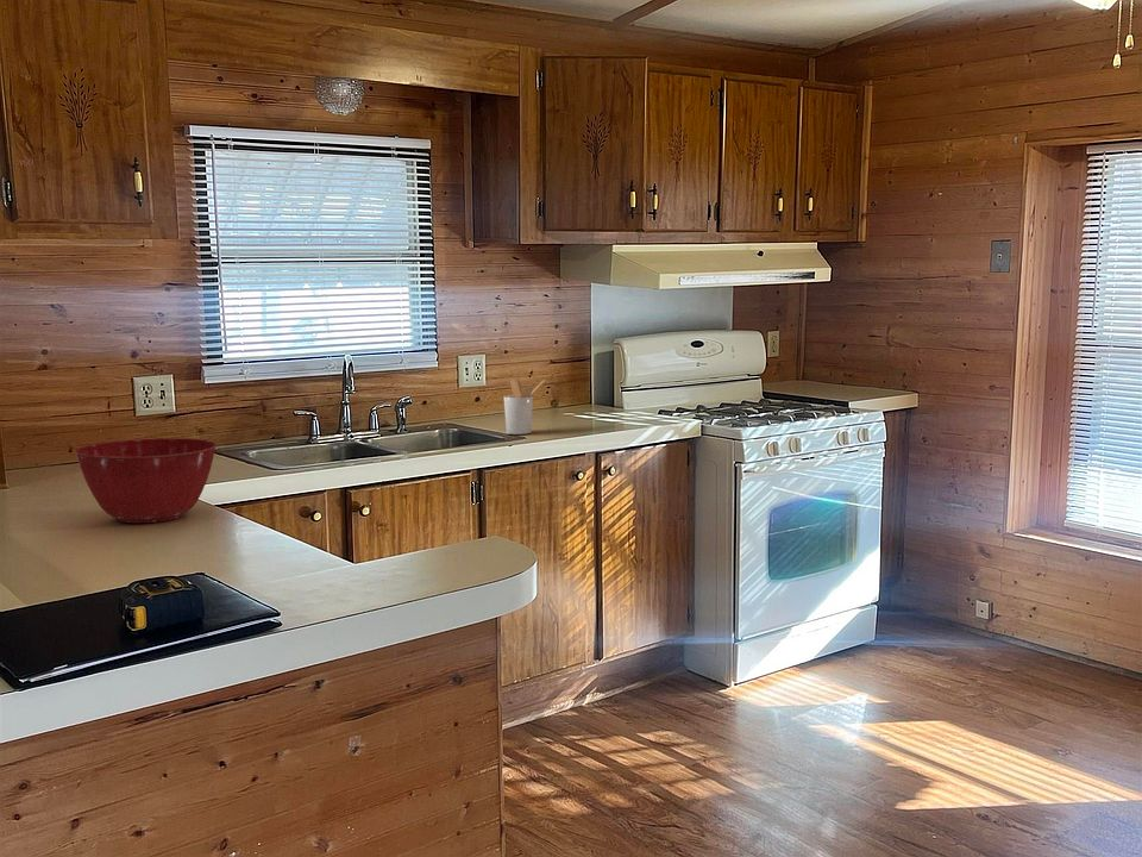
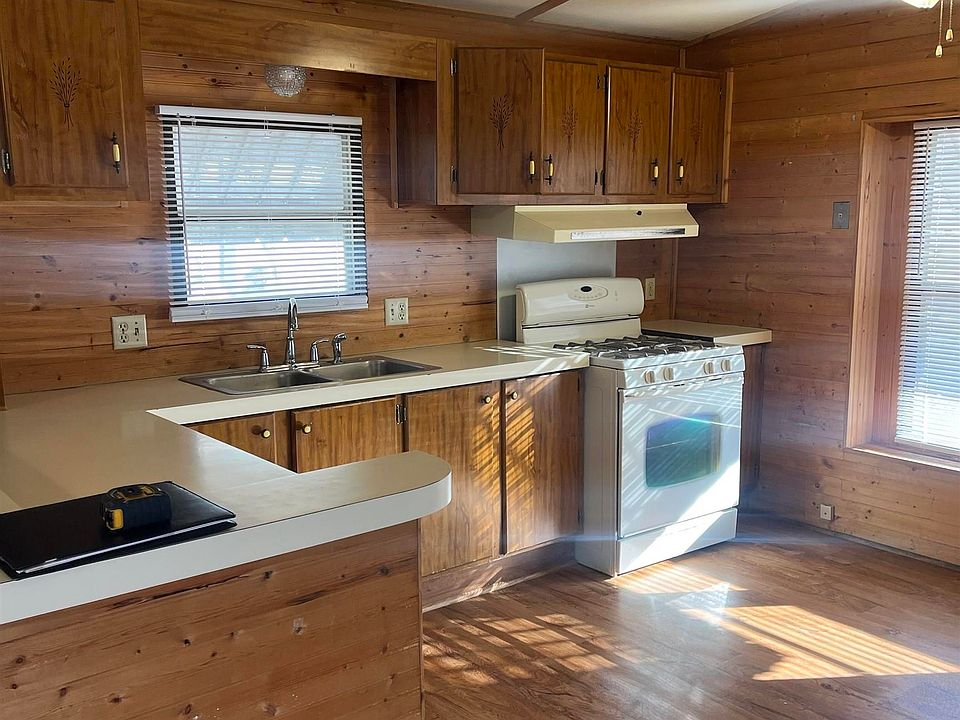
- utensil holder (526, 405)
- mixing bowl (149, 481)
